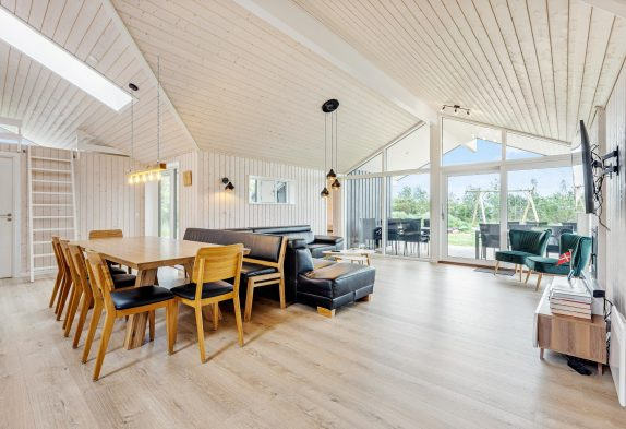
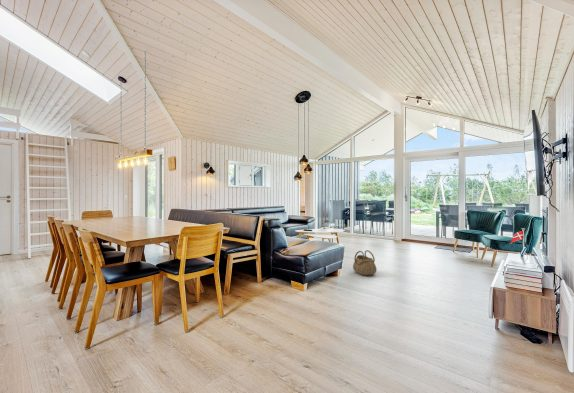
+ basket (364, 262)
